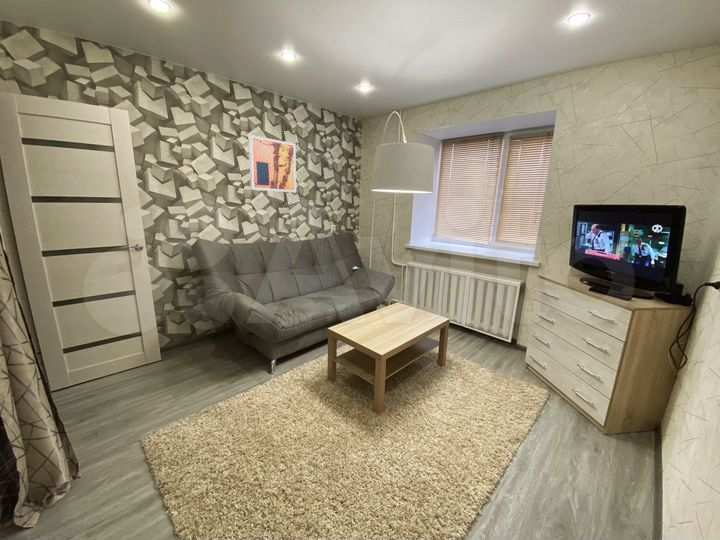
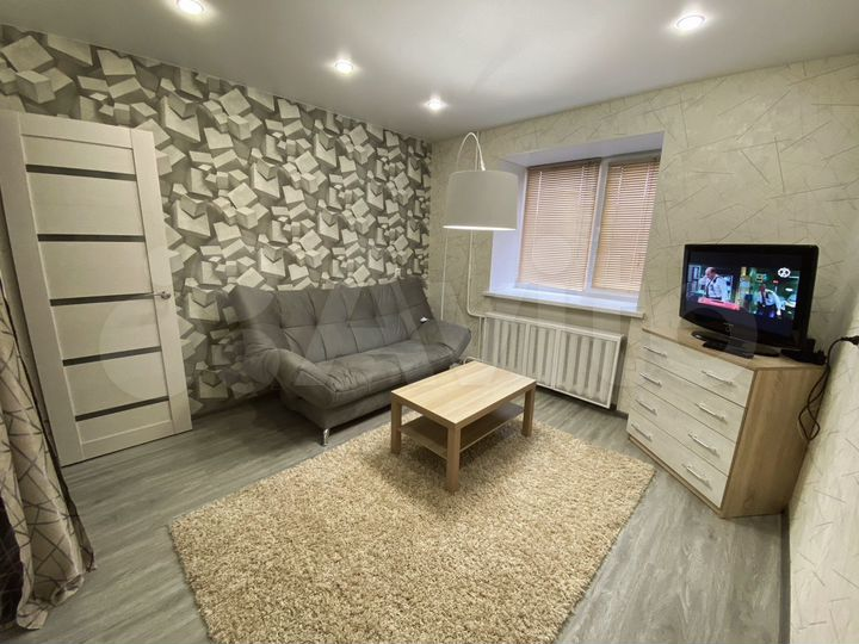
- wall art (273, 165)
